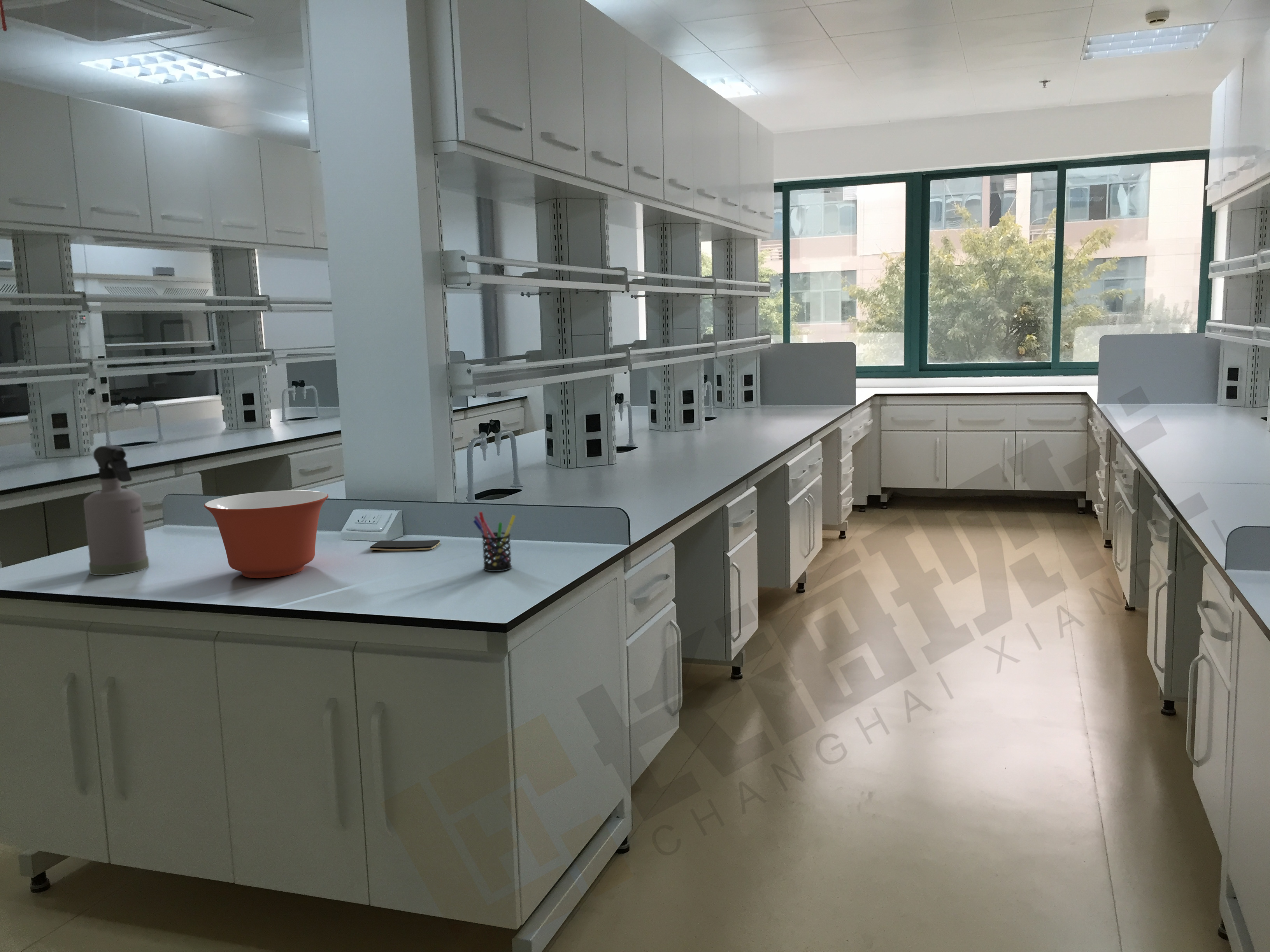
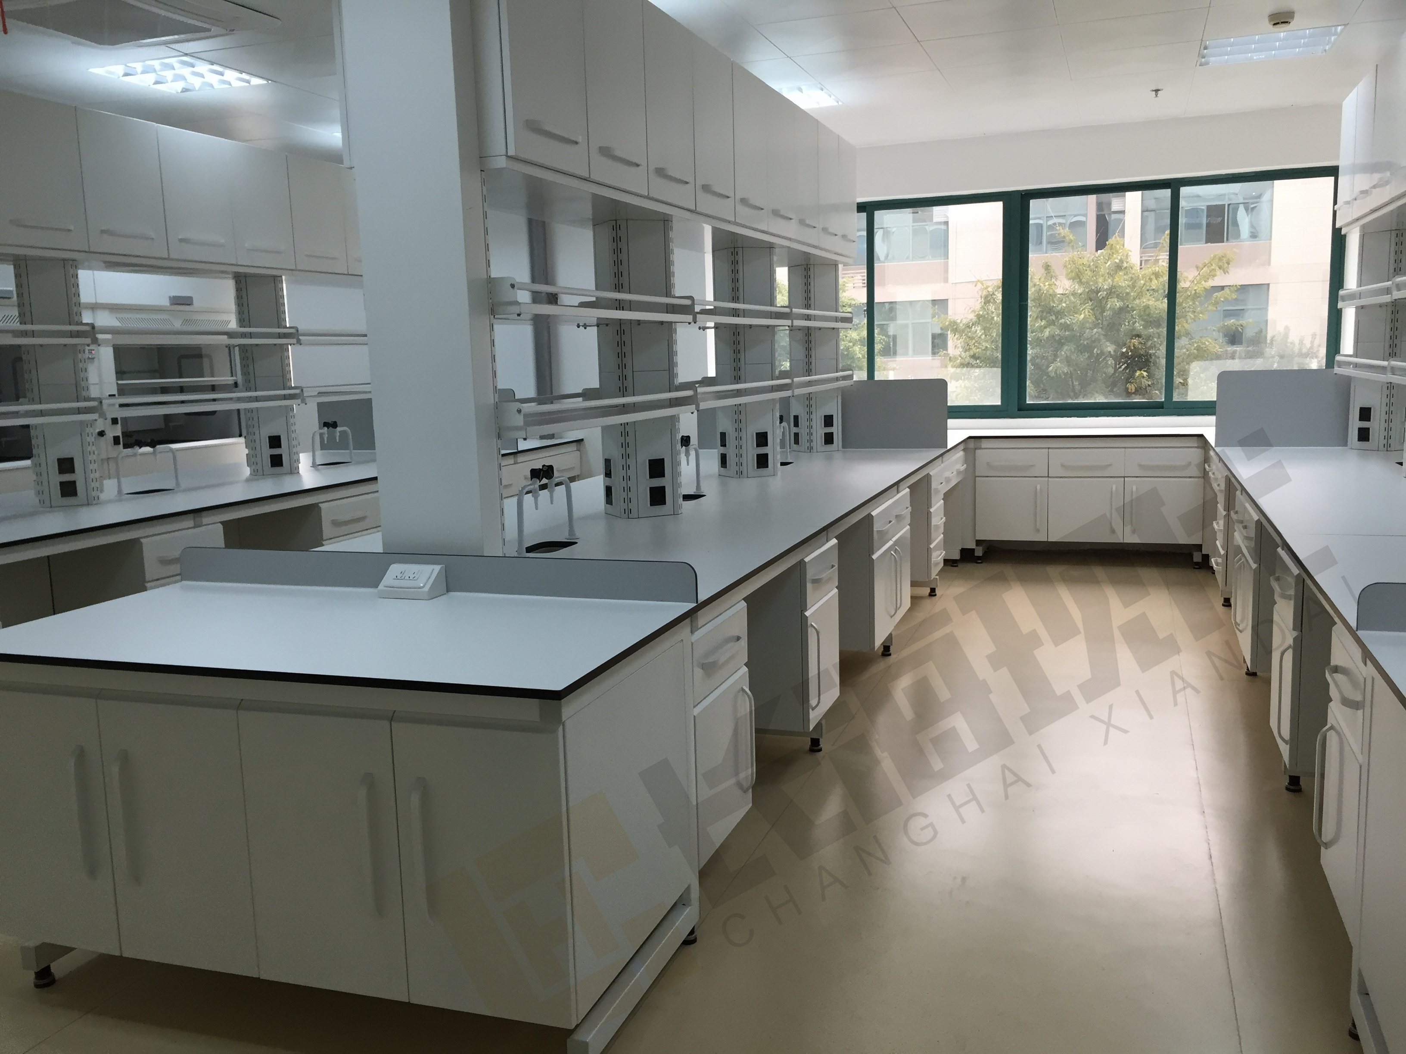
- smartphone (405, 546)
- pen holder (495, 540)
- spray bottle (115, 508)
- mixing bowl (270, 535)
